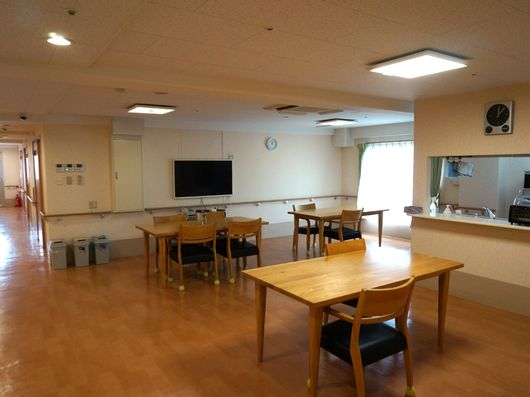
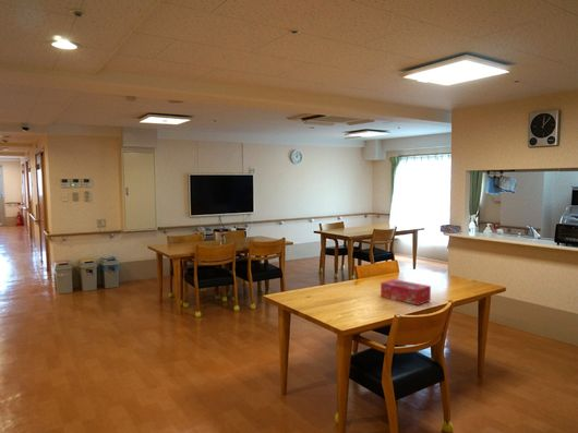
+ tissue box (405, 291)
